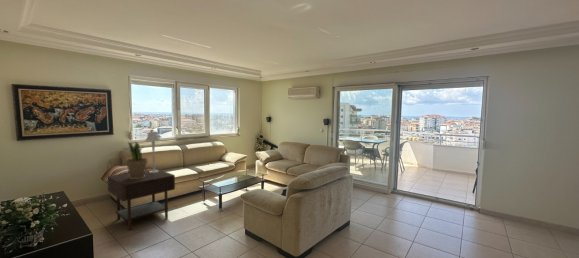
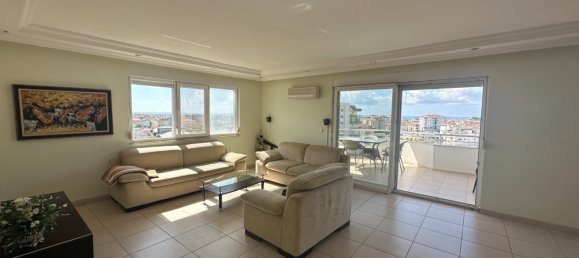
- side table (142, 196)
- table lamp (153, 151)
- potted plant (134, 159)
